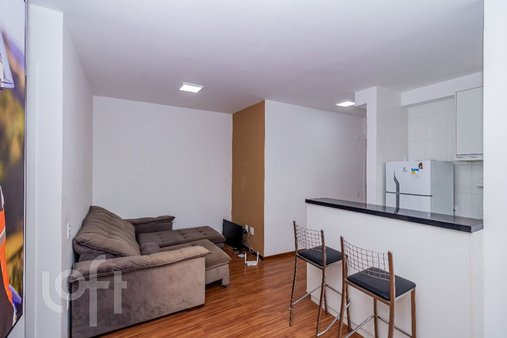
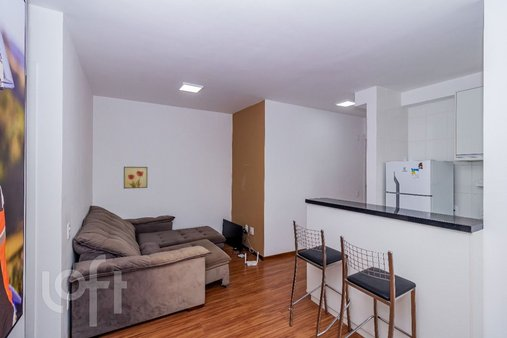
+ wall art (135, 177)
